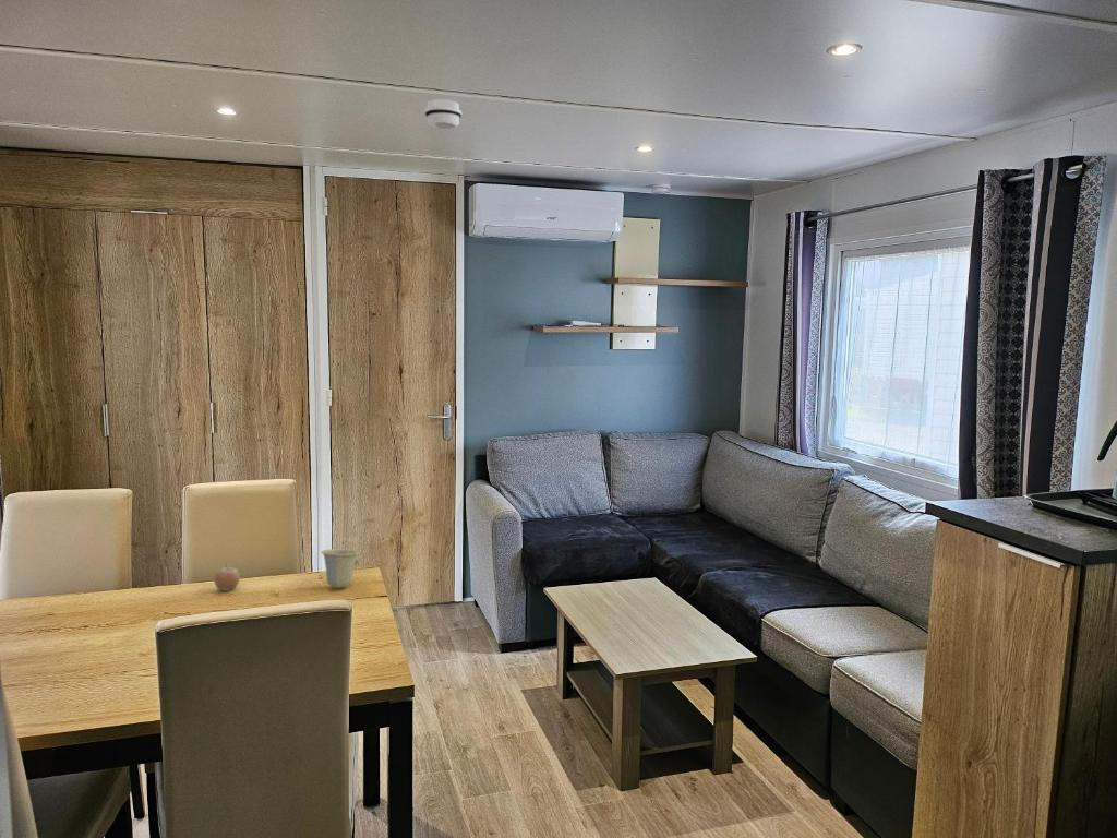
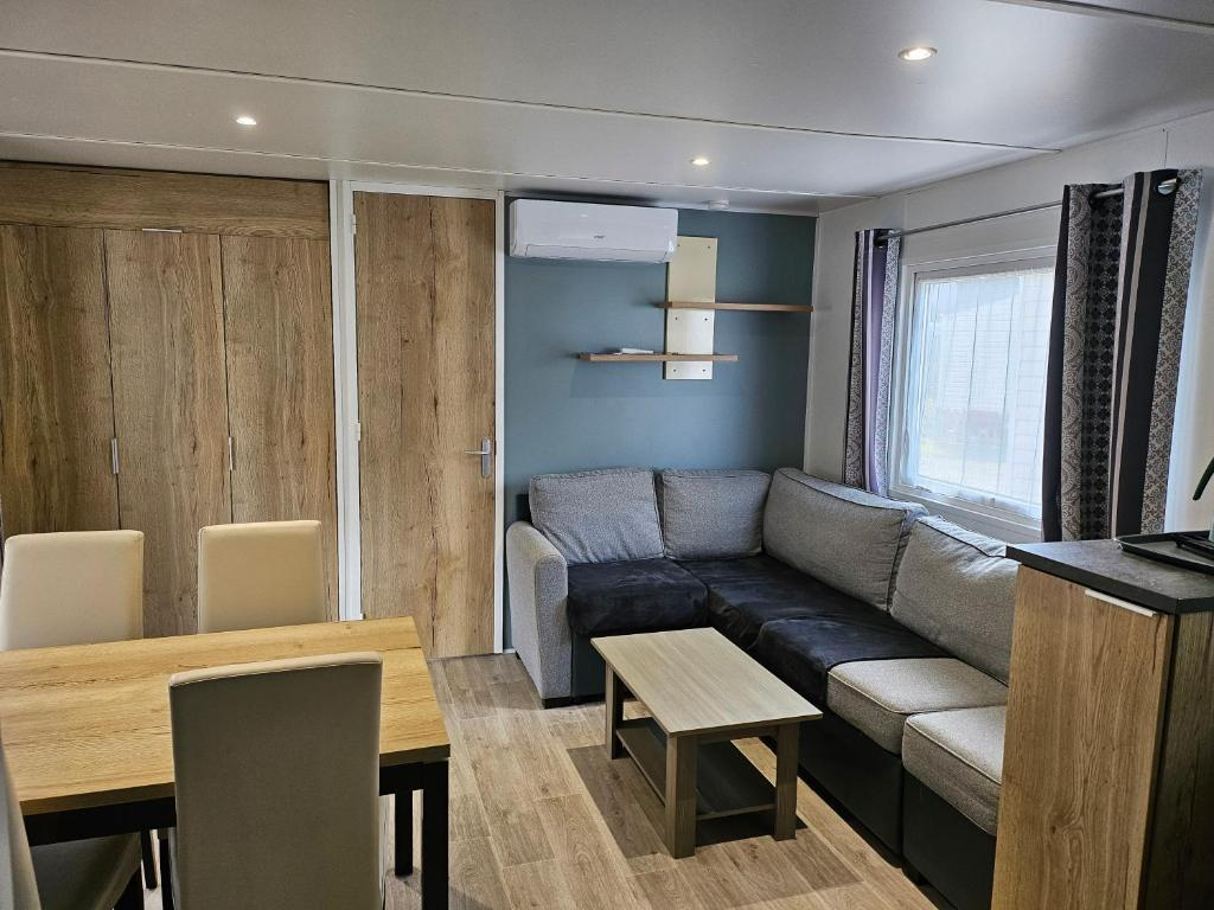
- cup (340, 567)
- smoke detector (443, 115)
- fruit (227, 577)
